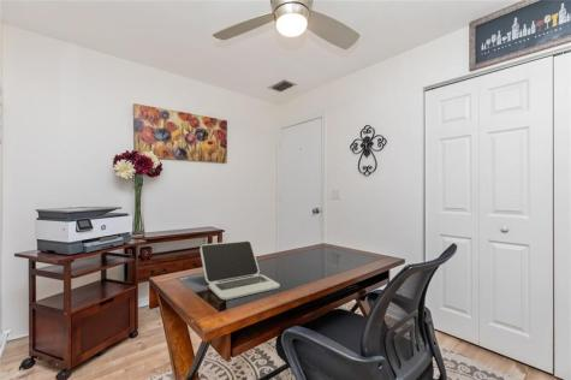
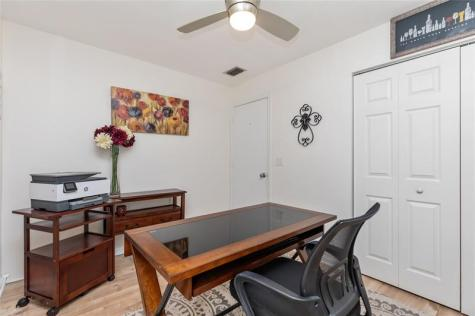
- laptop (238, 265)
